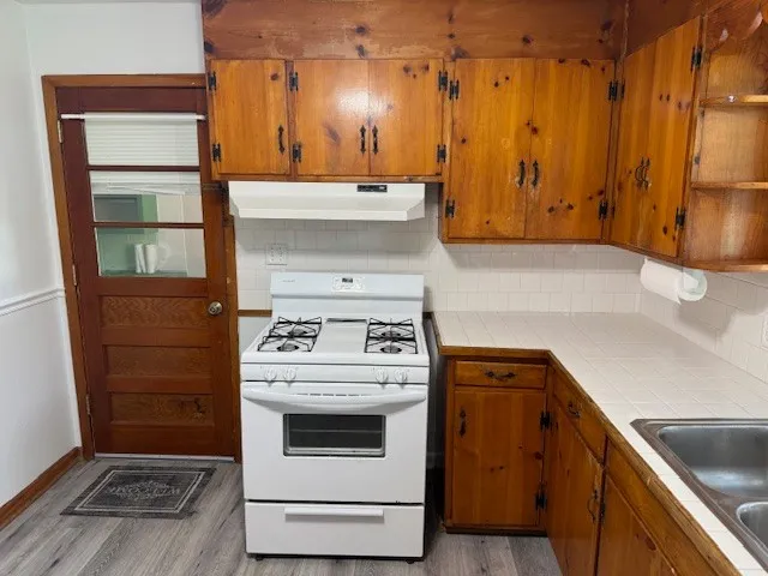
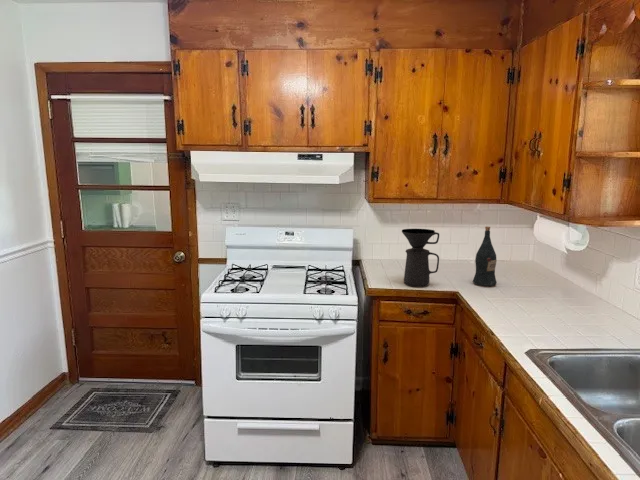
+ wine bottle (486, 255)
+ coffee maker (417, 257)
